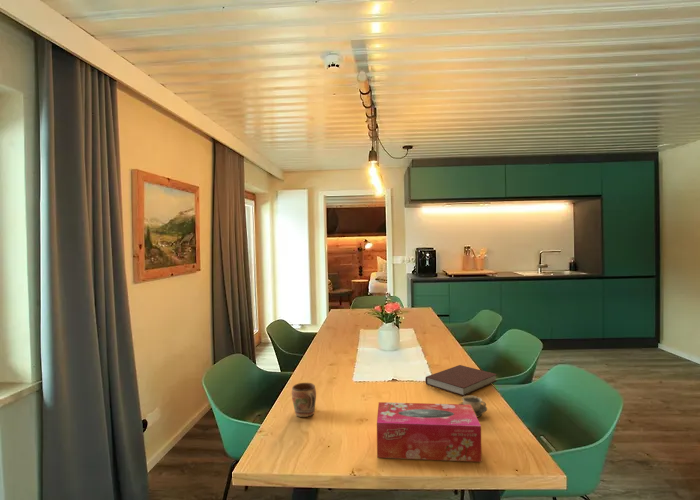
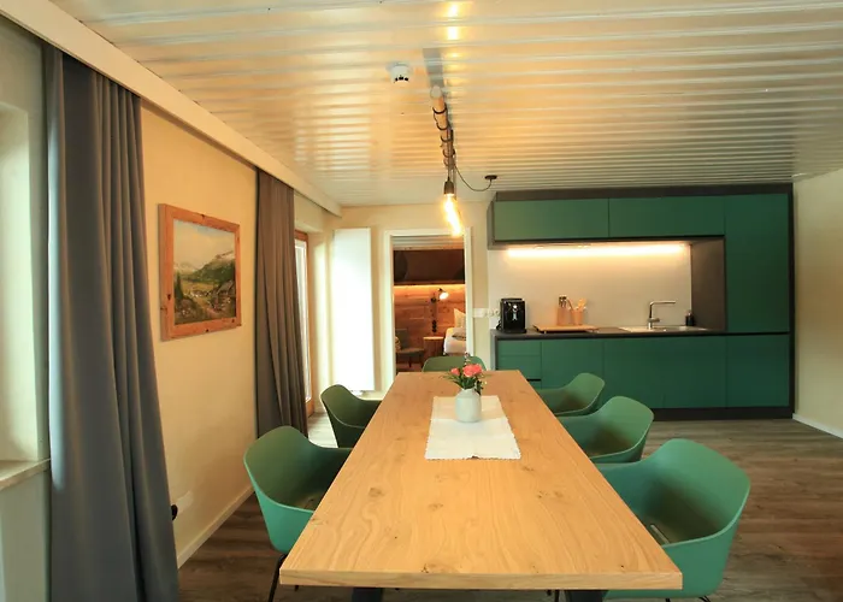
- tissue box (426, 429)
- mug (304, 400)
- notebook (461, 378)
- cup (472, 406)
